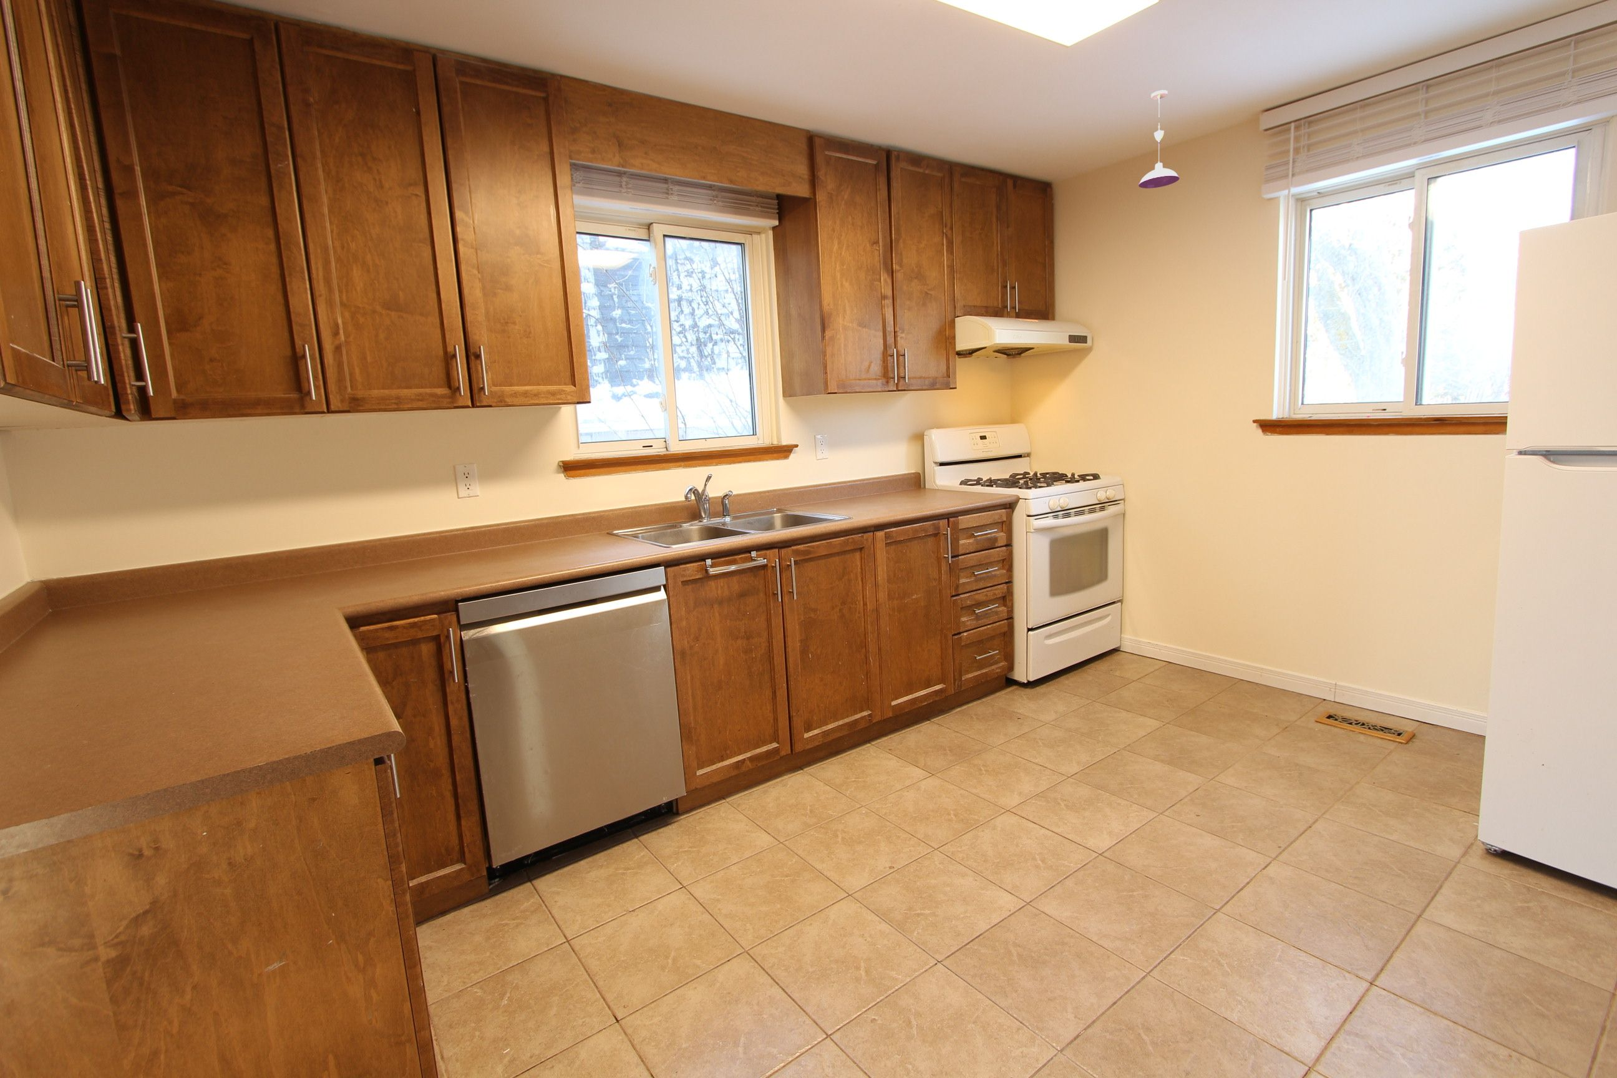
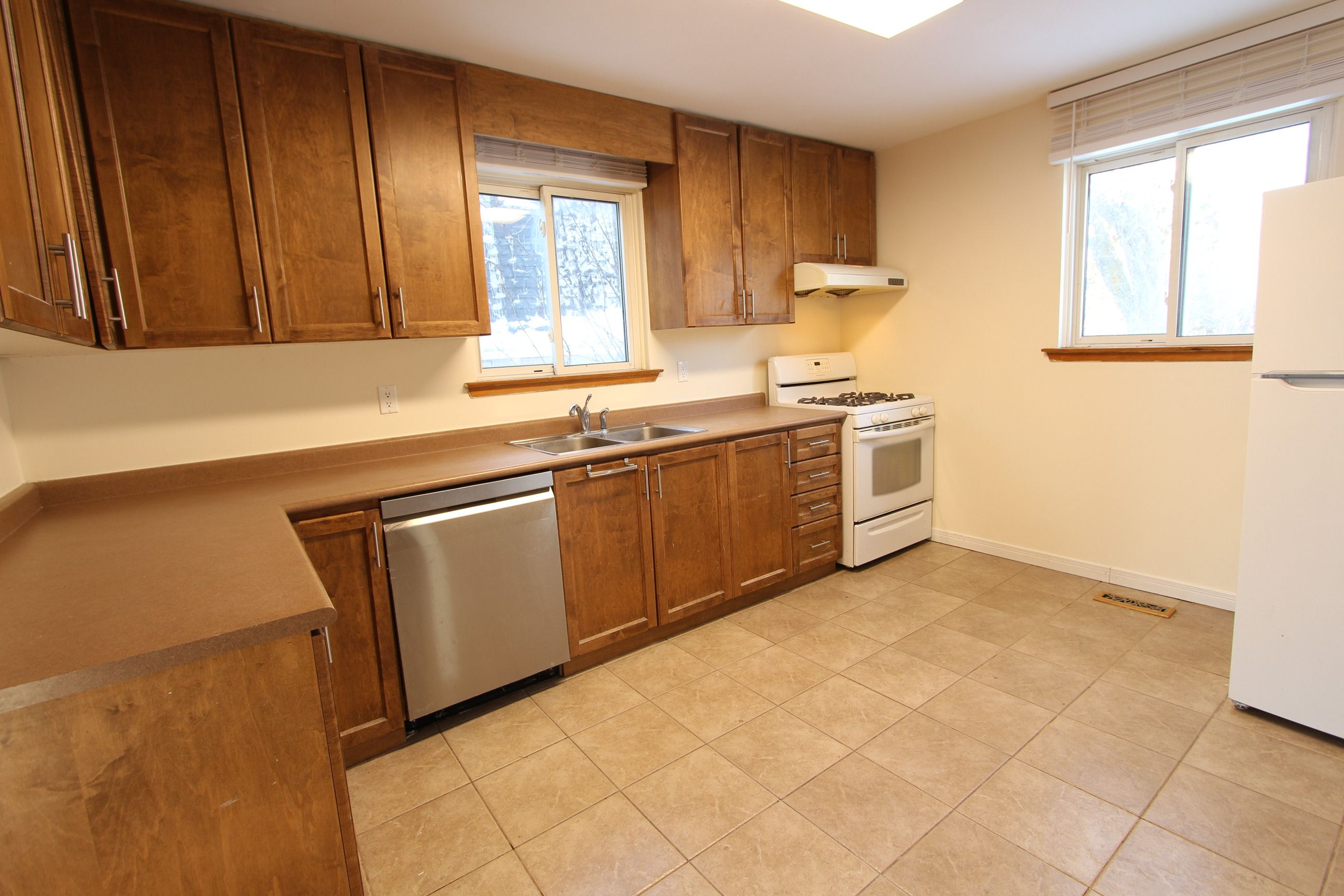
- pendant light (1159, 140)
